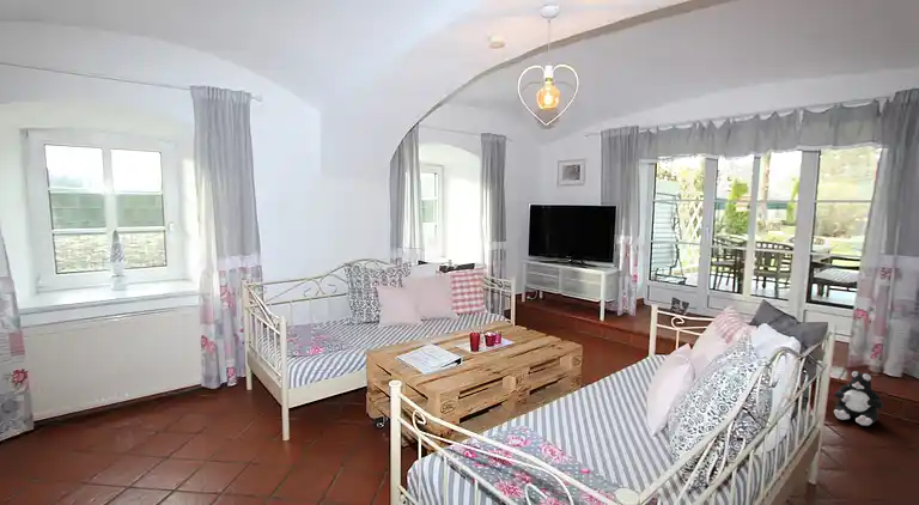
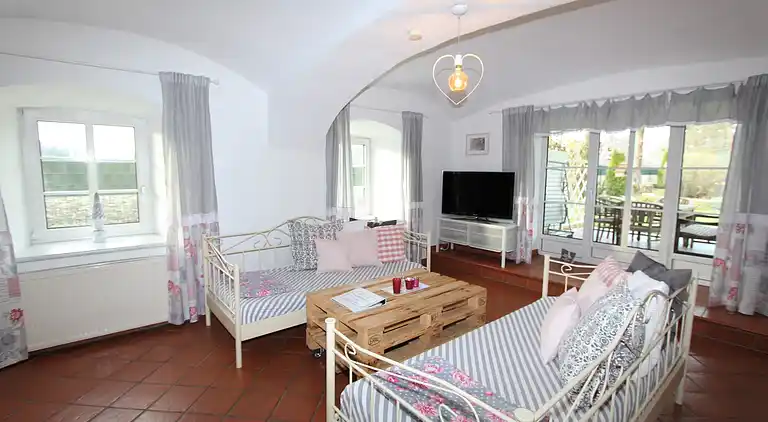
- plush toy (857, 396)
